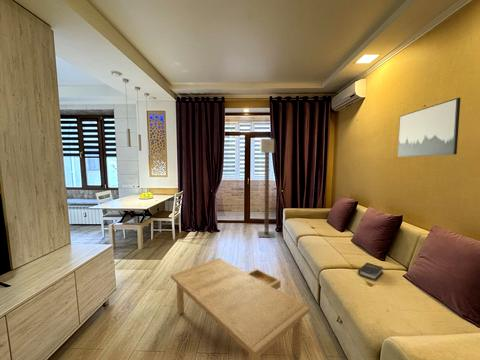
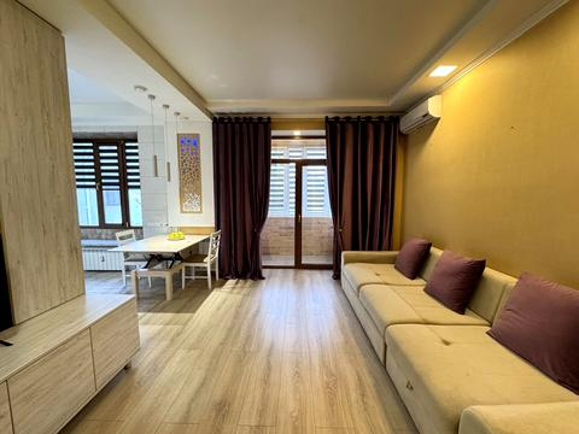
- speaker (266, 187)
- coffee table (231, 310)
- hardback book (370, 270)
- wall art (423, 132)
